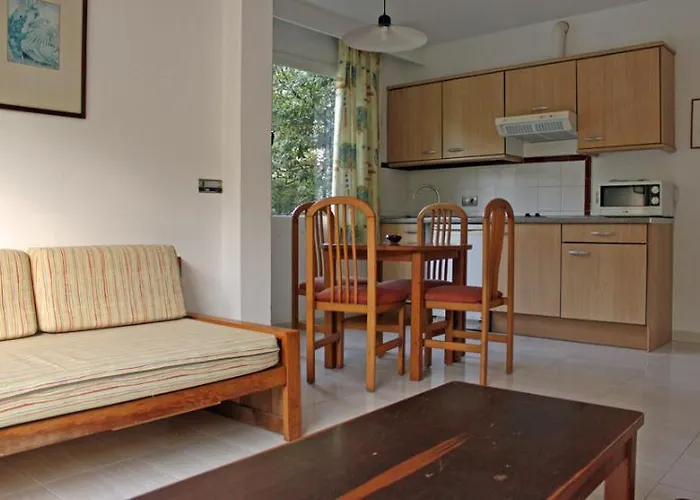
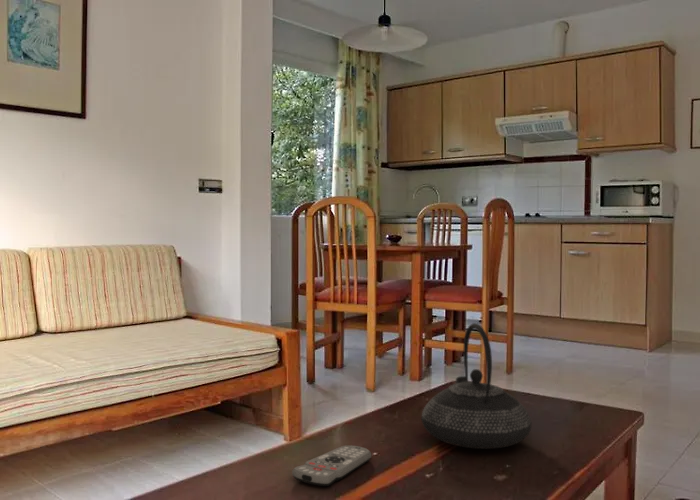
+ teapot (474, 380)
+ remote control (335, 464)
